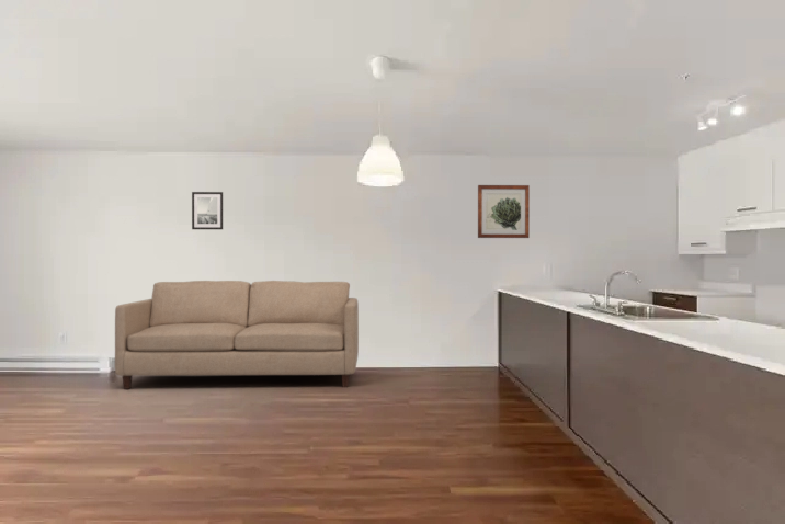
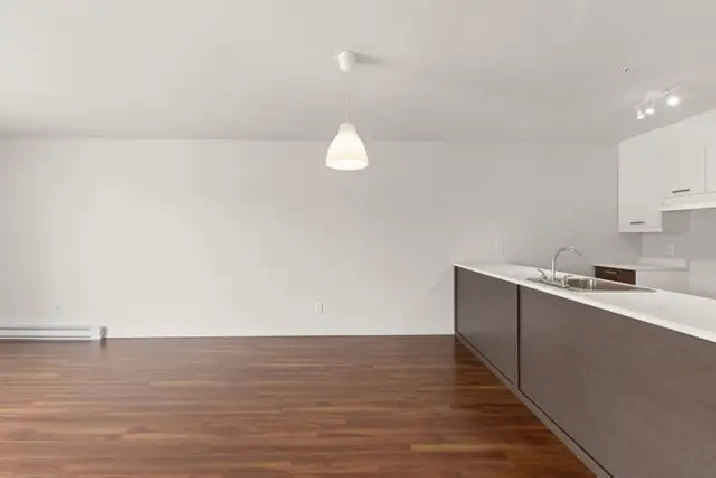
- wall art (503, 212)
- sofa (246, 330)
- wall art (207, 210)
